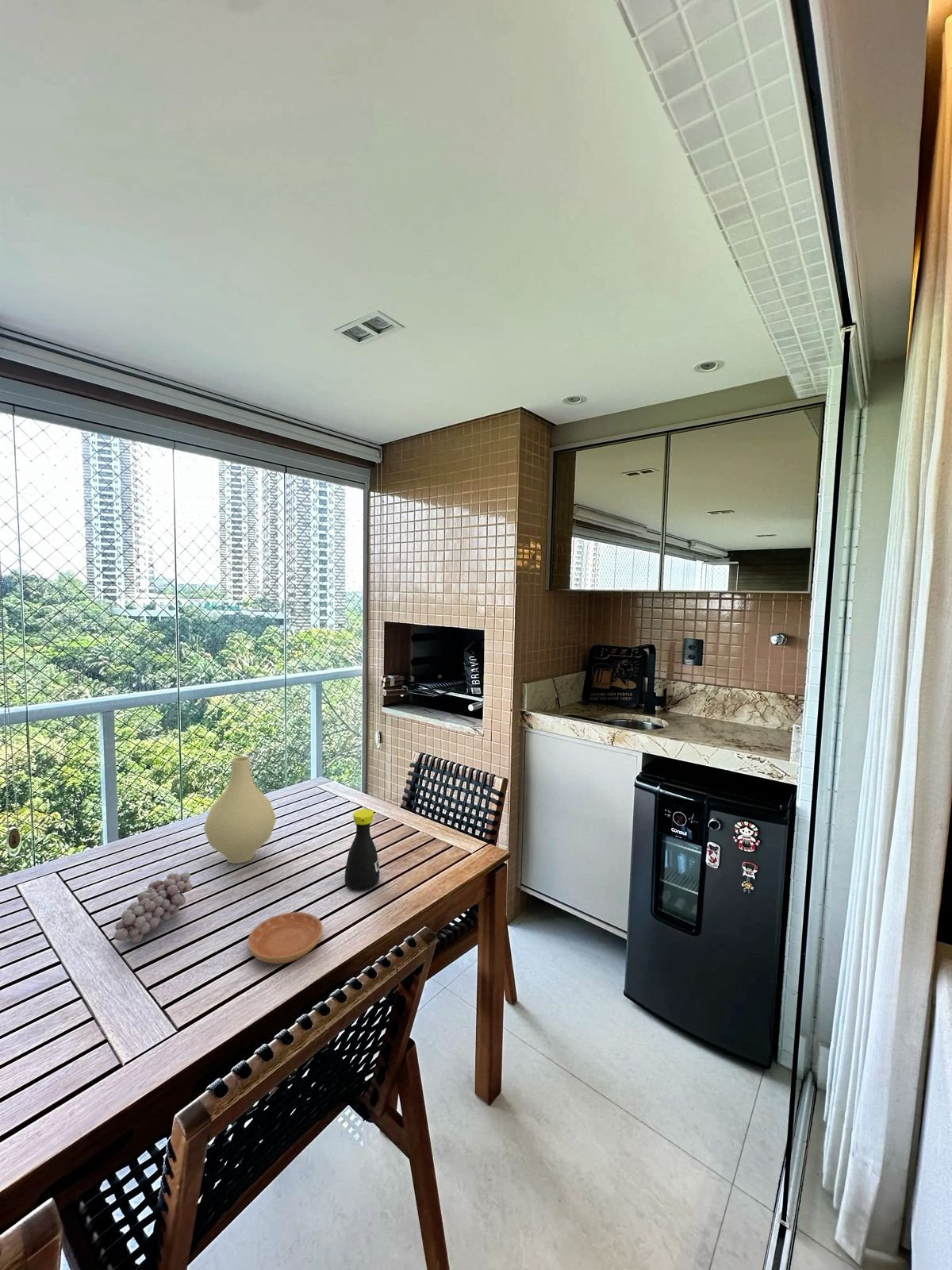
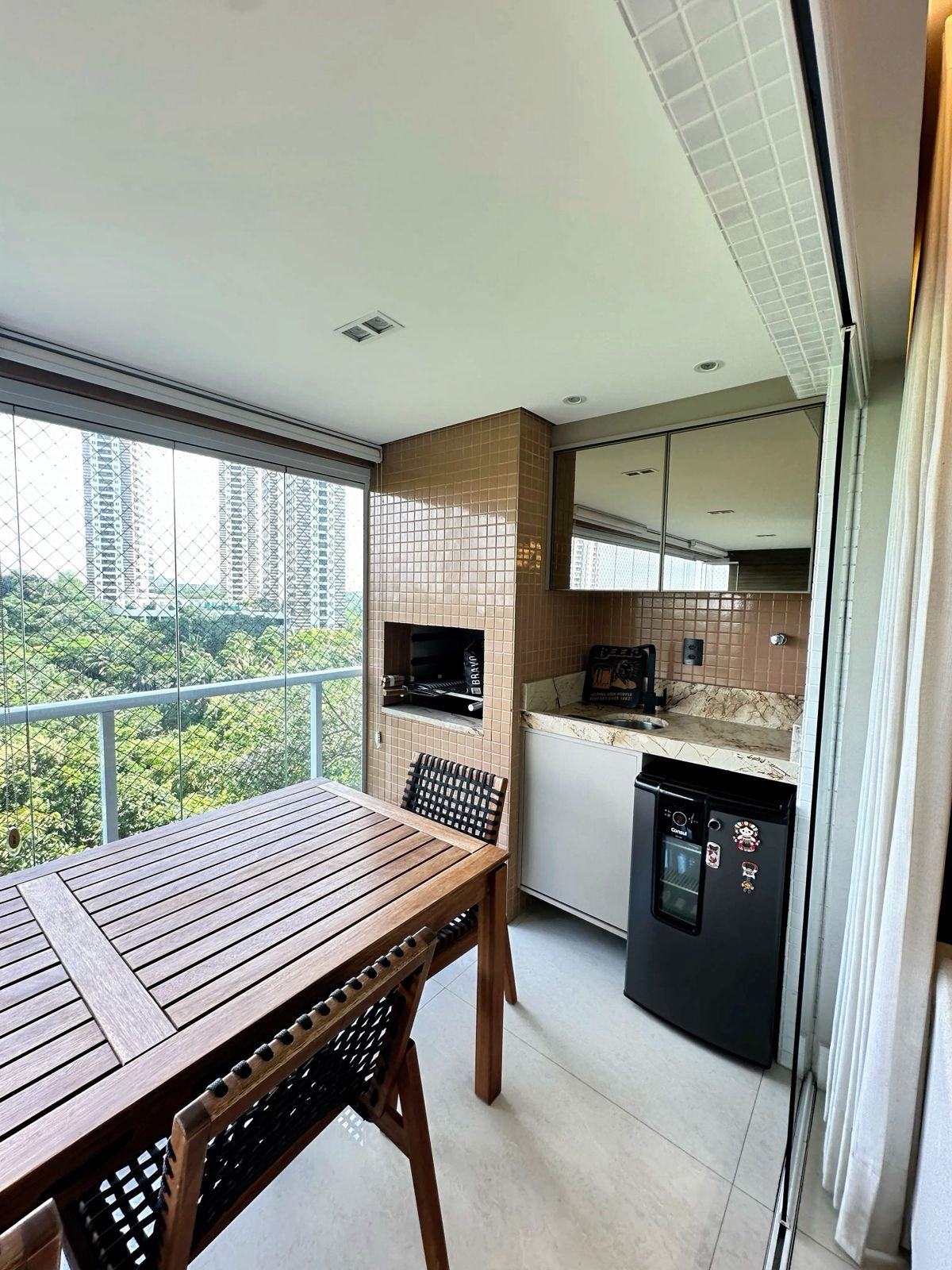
- saucer (286, 938)
- bottle (363, 847)
- vase (240, 808)
- fruit (152, 906)
